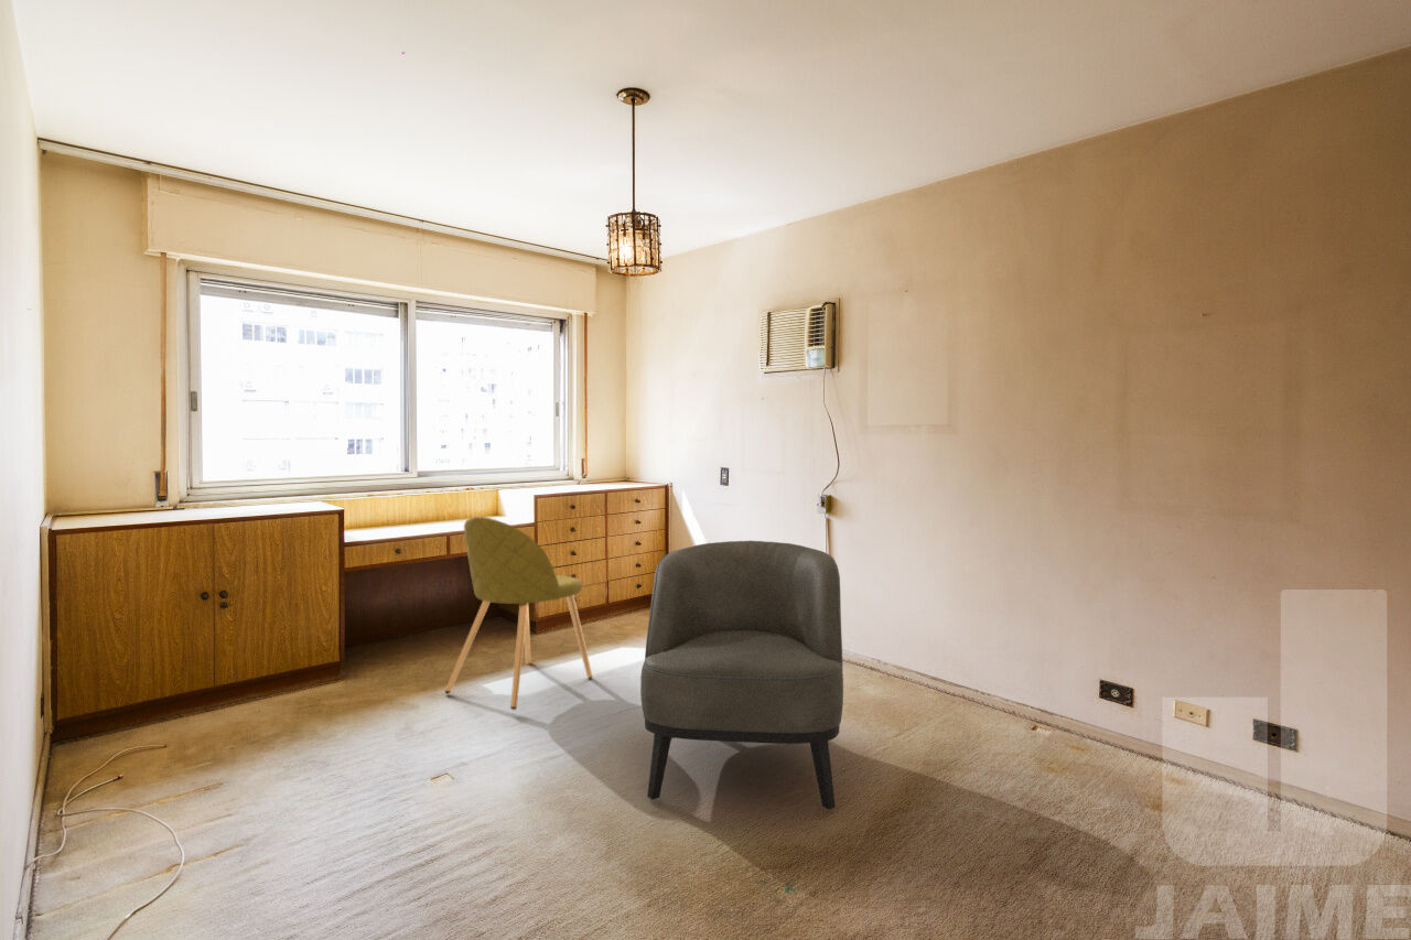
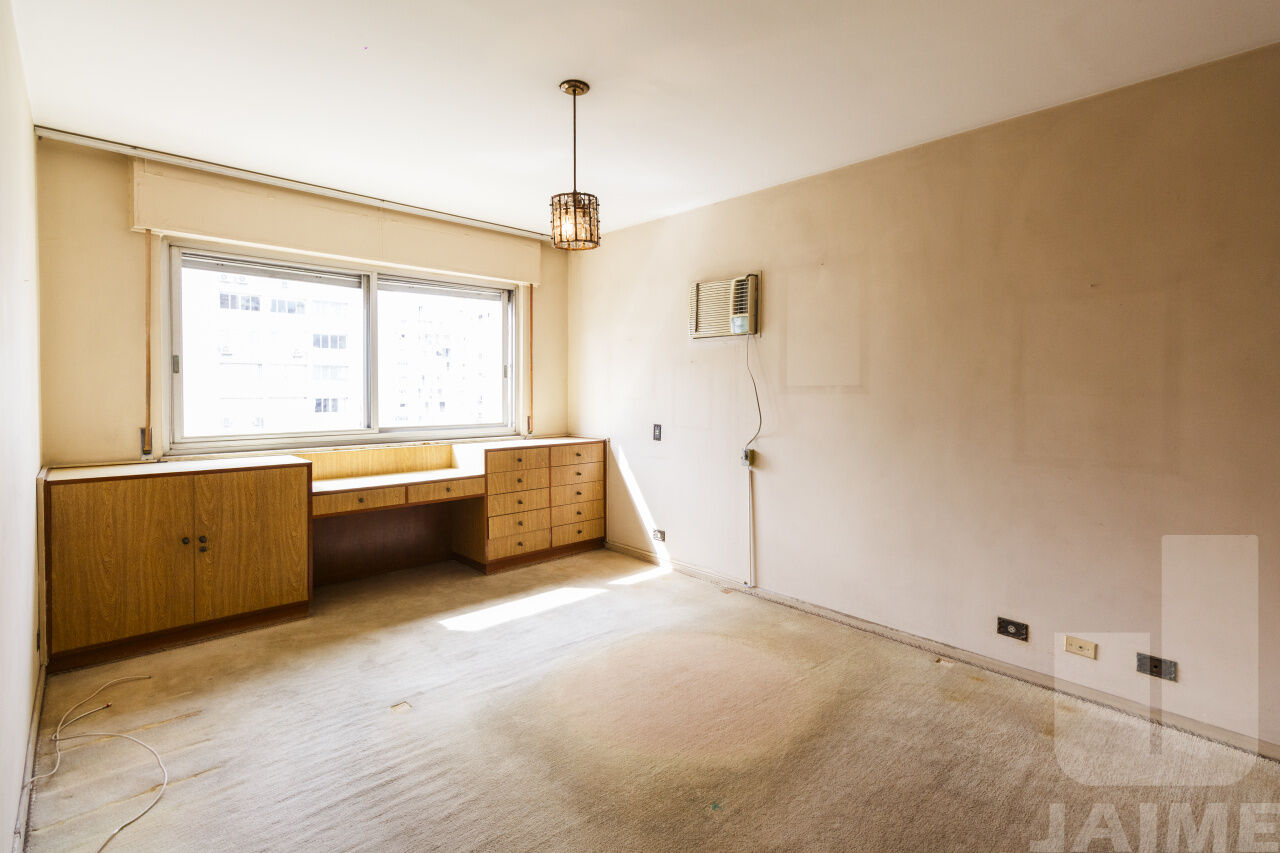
- armchair (744, 653)
- chair (521, 599)
